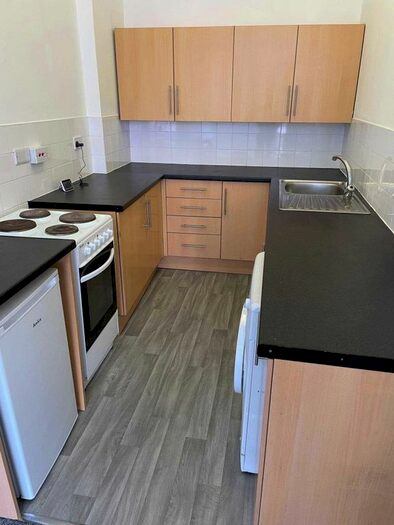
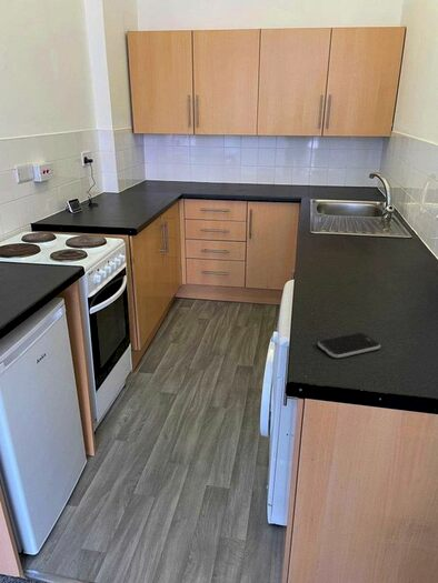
+ smartphone (348, 344)
